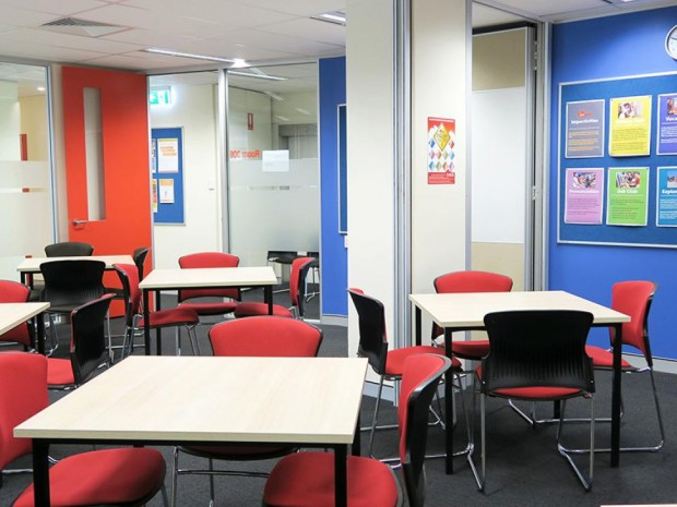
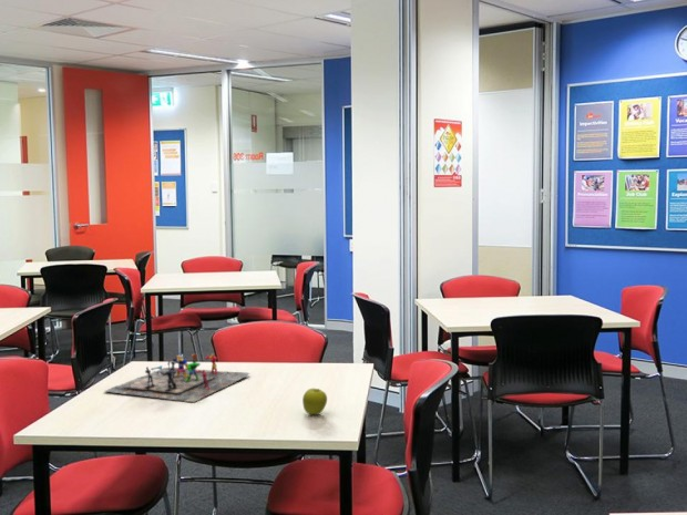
+ fruit (315, 401)
+ board game (181, 370)
